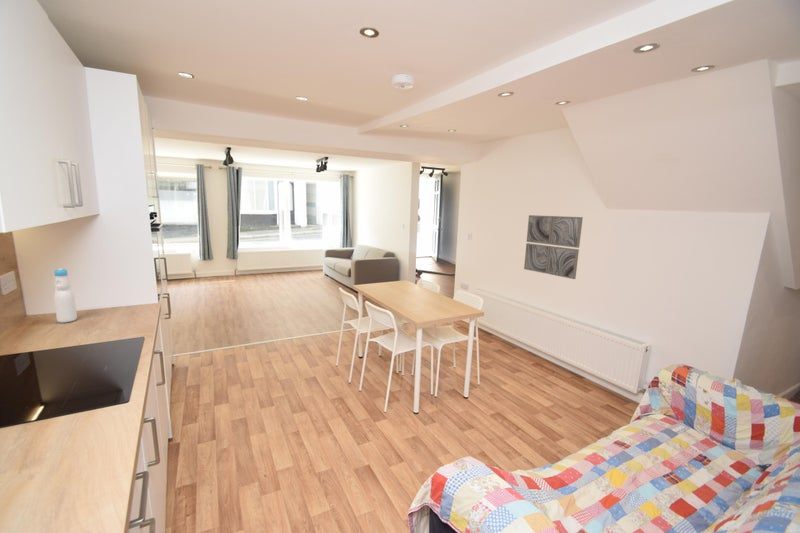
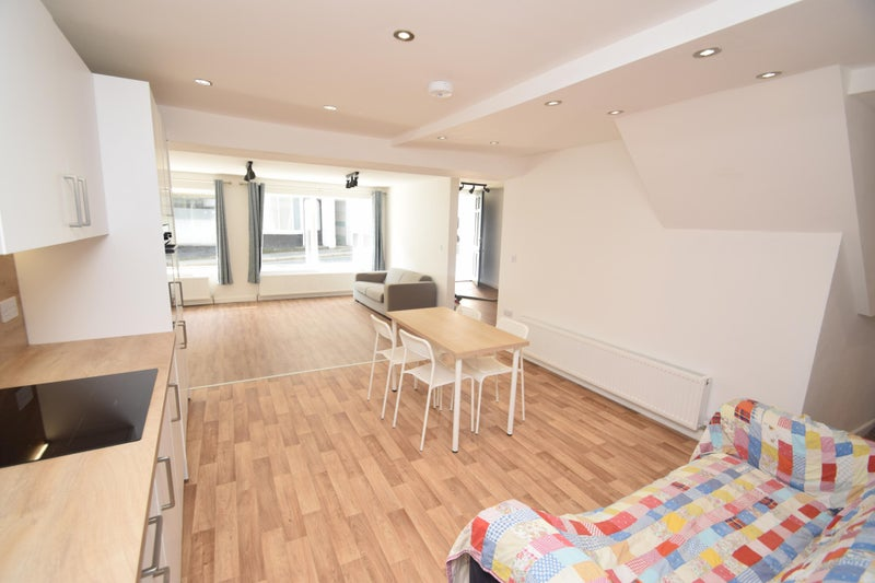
- wall art (551, 244)
- bottle (63, 295)
